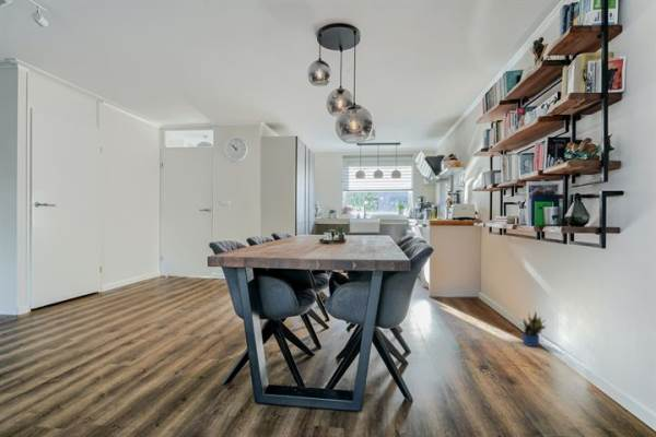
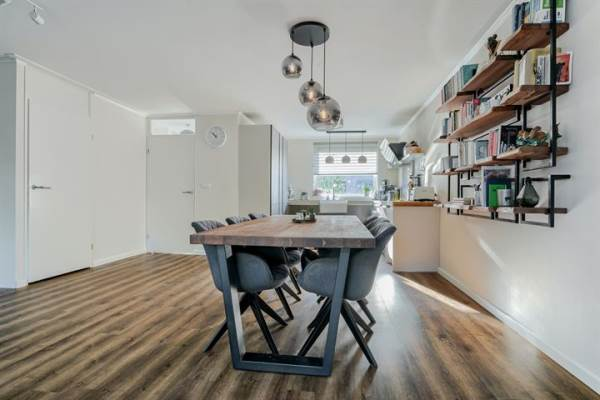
- potted plant (534, 327)
